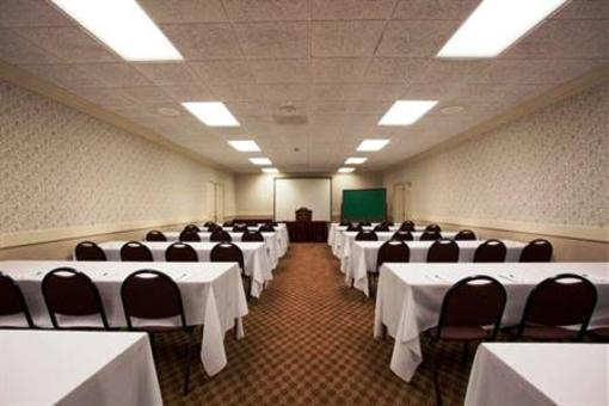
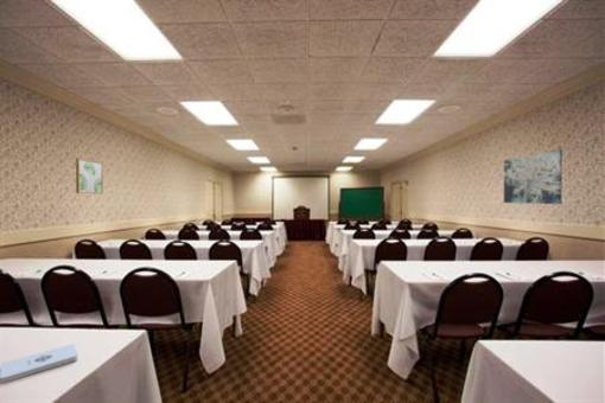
+ wall art (90, 177)
+ notepad (40, 360)
+ wall art (529, 179)
